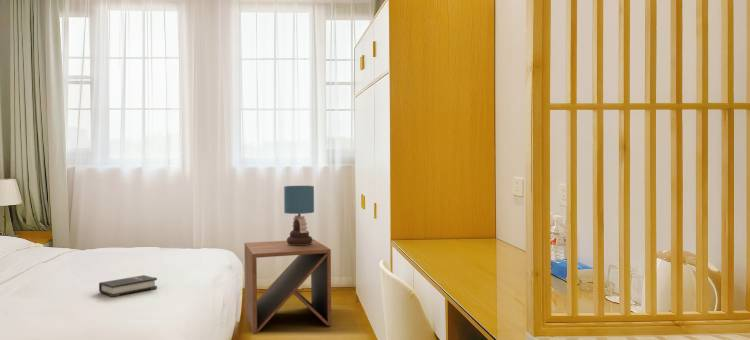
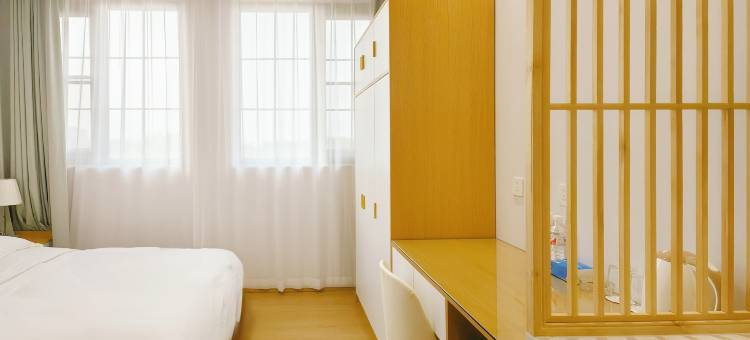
- table lamp (299, 214)
- hardback book (128, 285)
- side table (286, 282)
